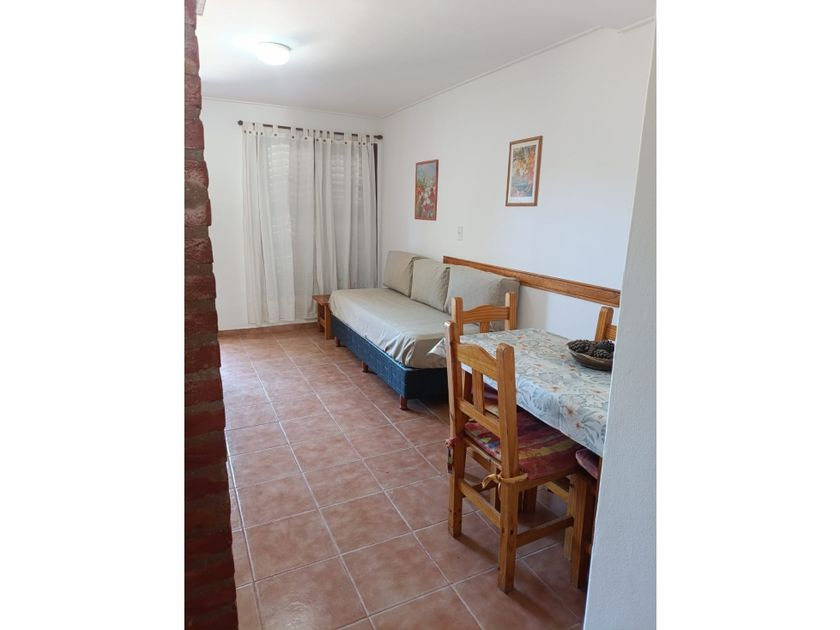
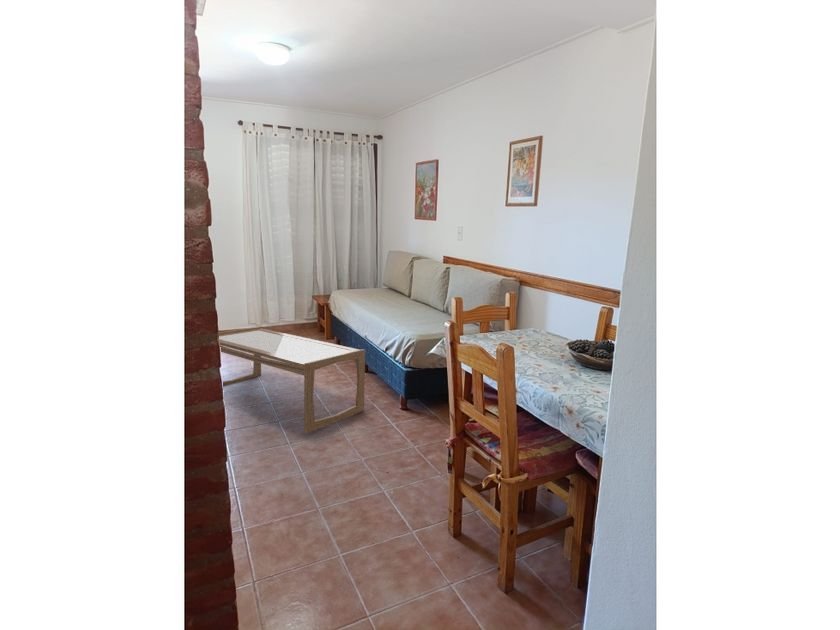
+ coffee table (279, 368)
